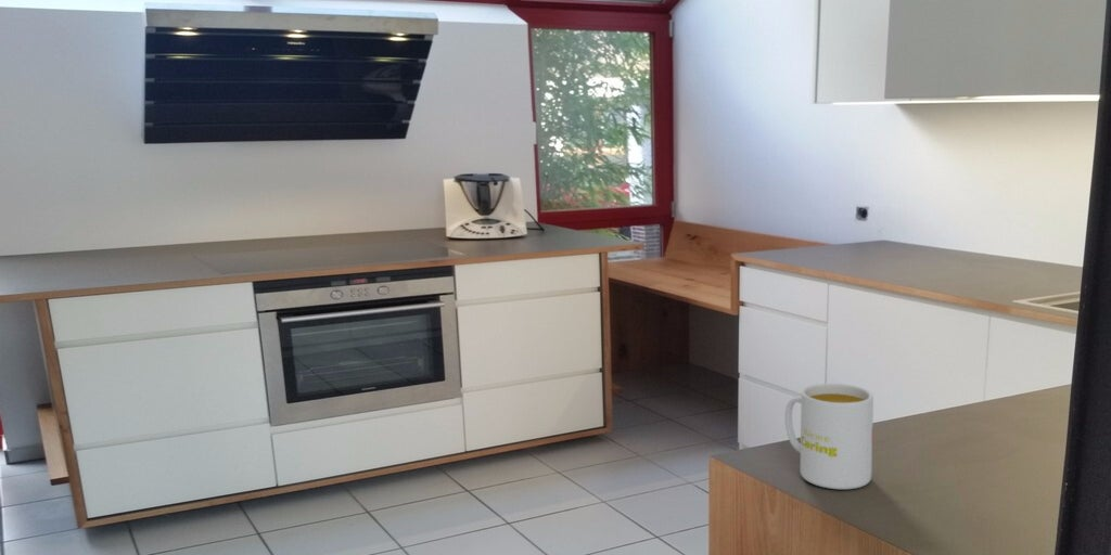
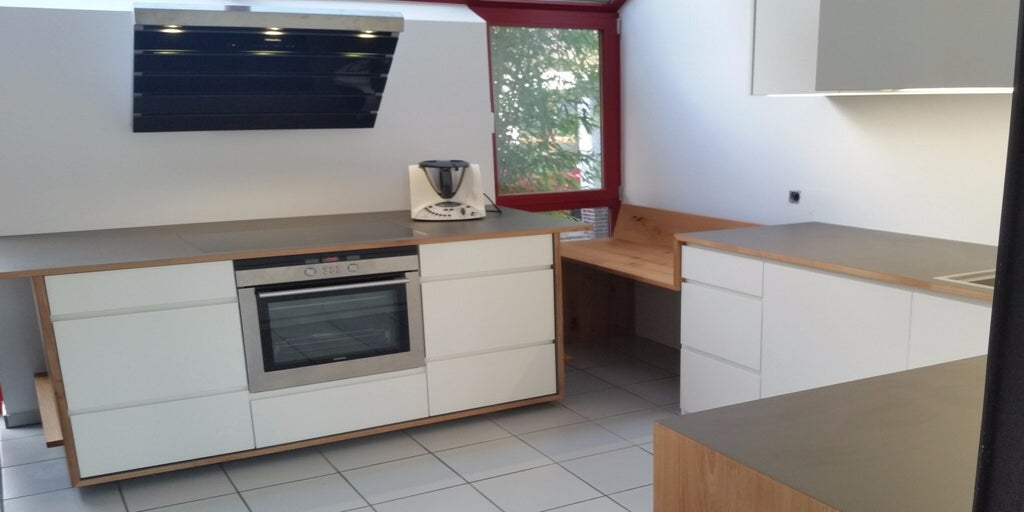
- mug (825, 431)
